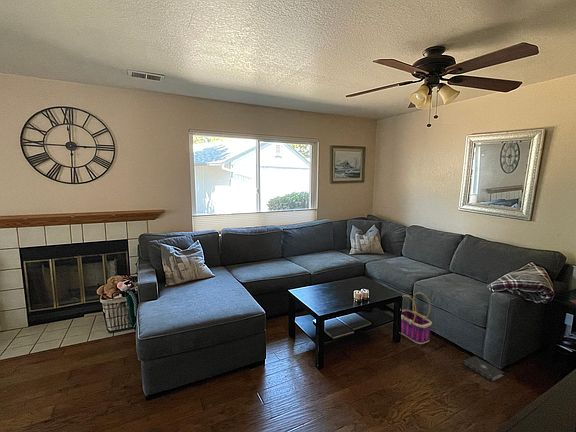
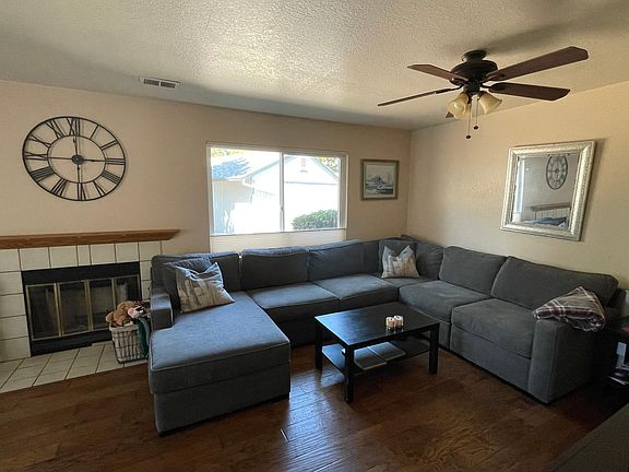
- book (482, 368)
- basket (414, 315)
